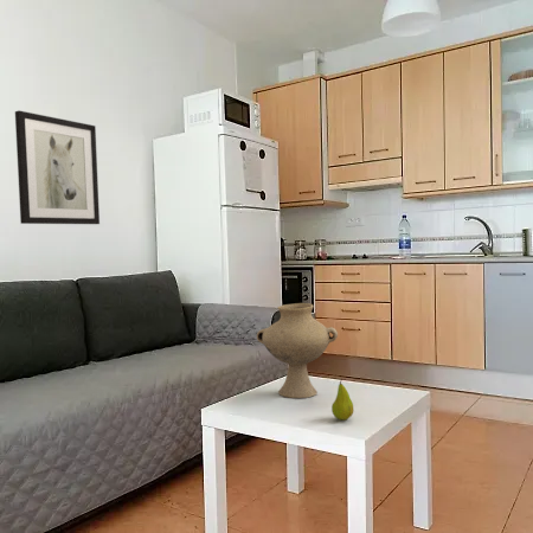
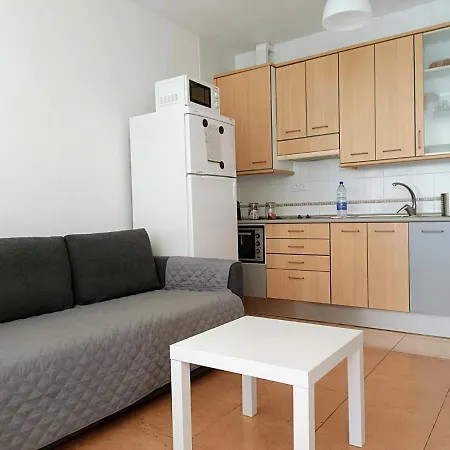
- fruit (342, 398)
- wall art (59, 172)
- vase (296, 348)
